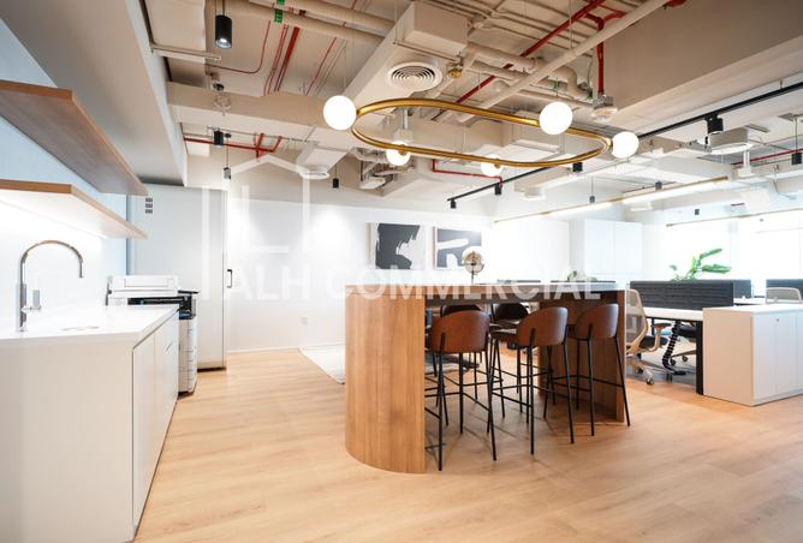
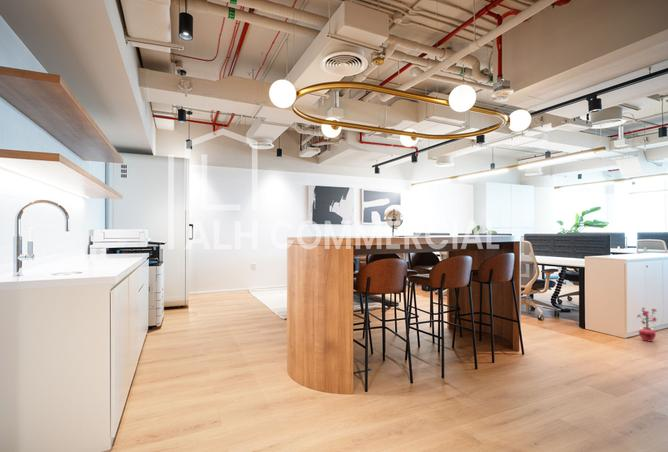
+ potted plant (646, 323)
